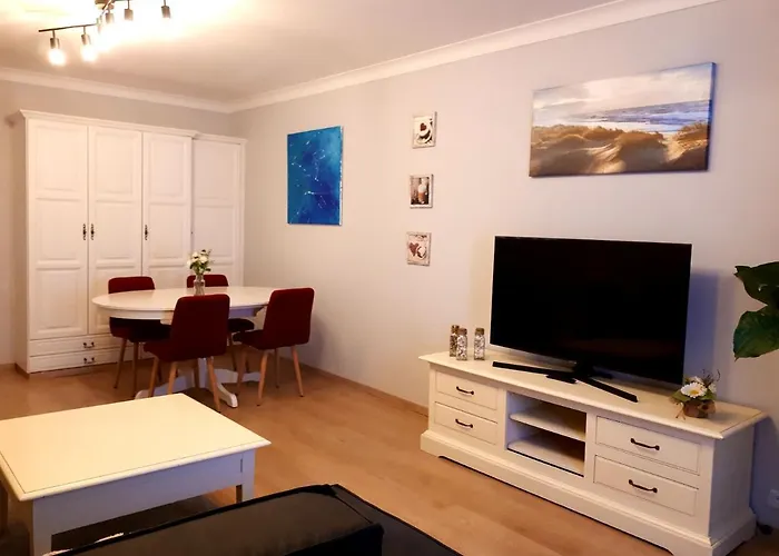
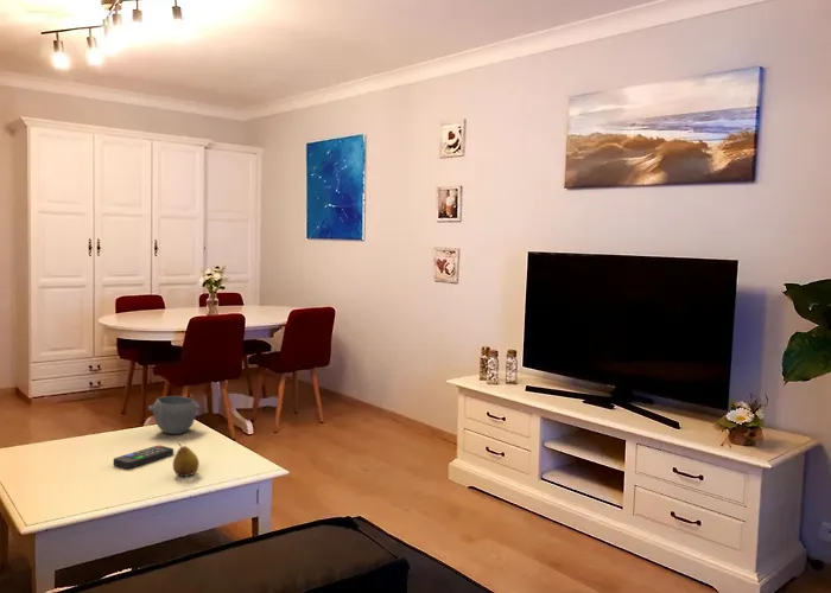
+ remote control (144, 455)
+ bowl (173, 414)
+ fruit (185, 458)
